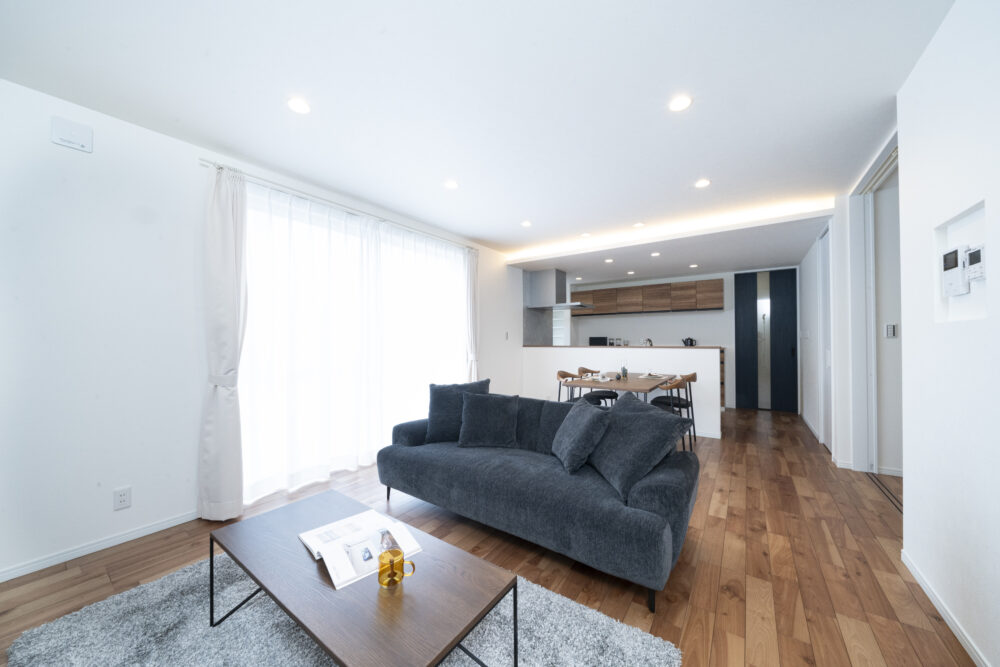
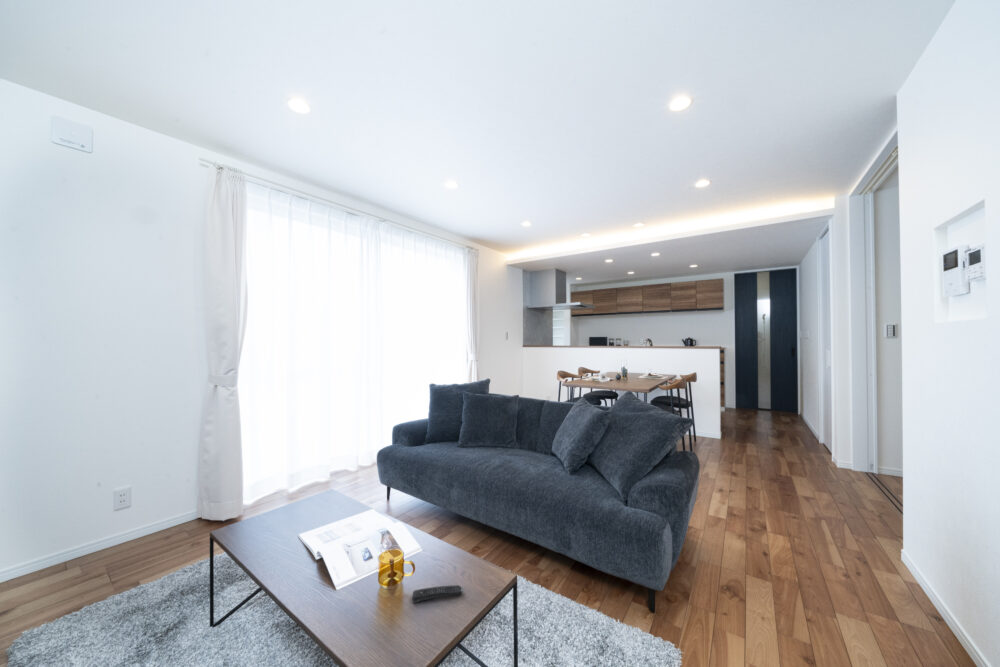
+ remote control (438, 592)
